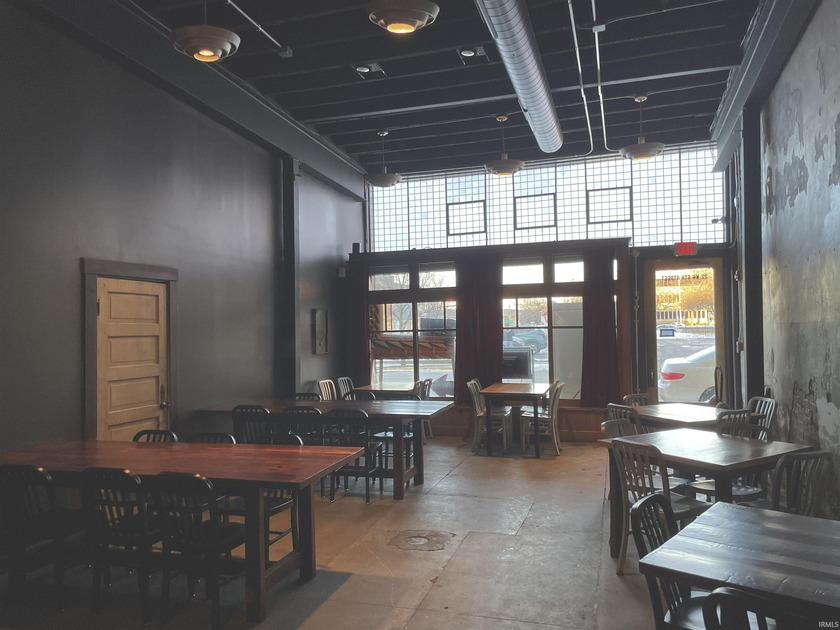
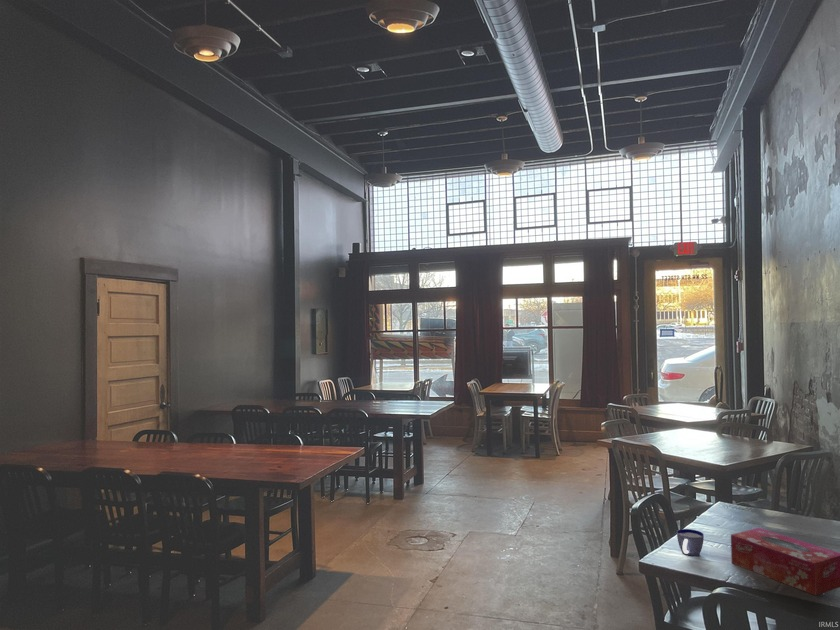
+ cup (689, 544)
+ tissue box (785, 558)
